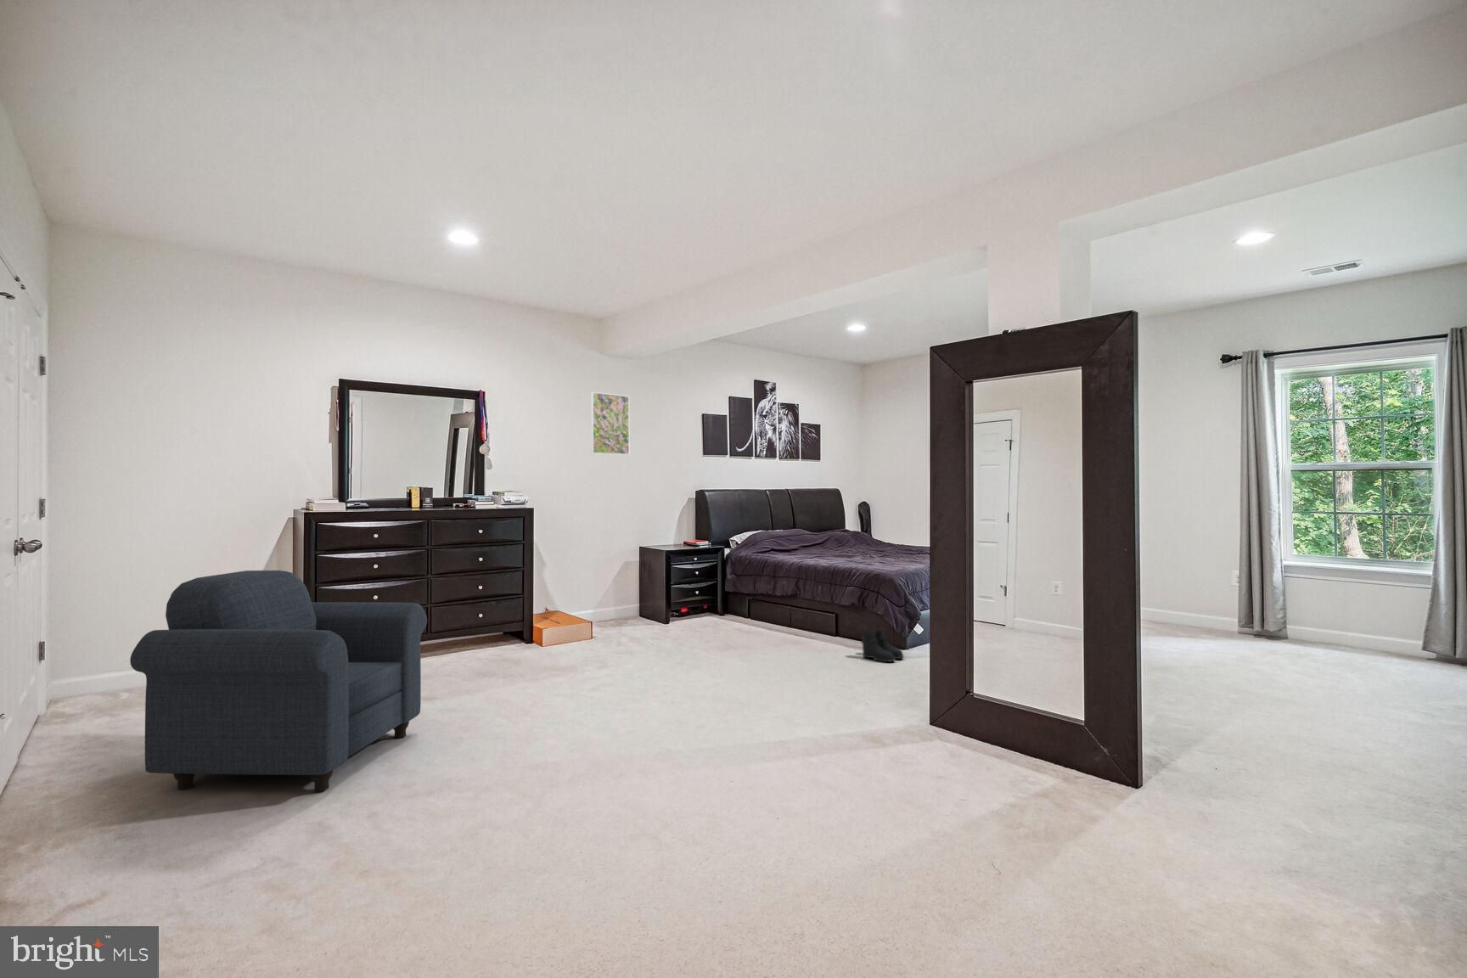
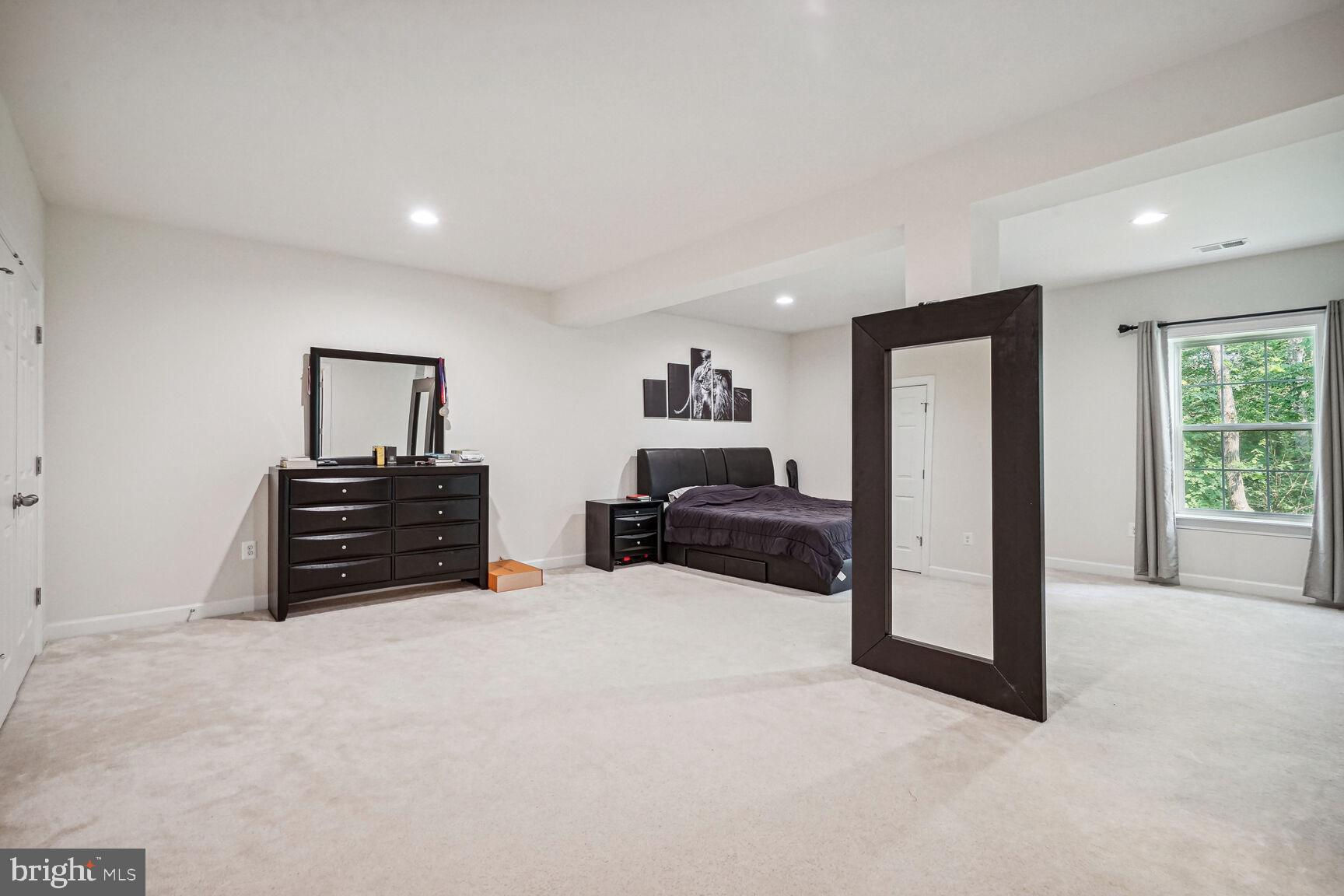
- armchair (296, 666)
- boots (882, 644)
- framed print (610, 424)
